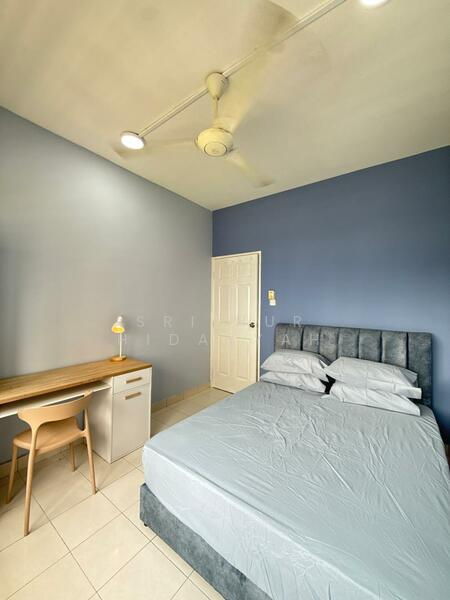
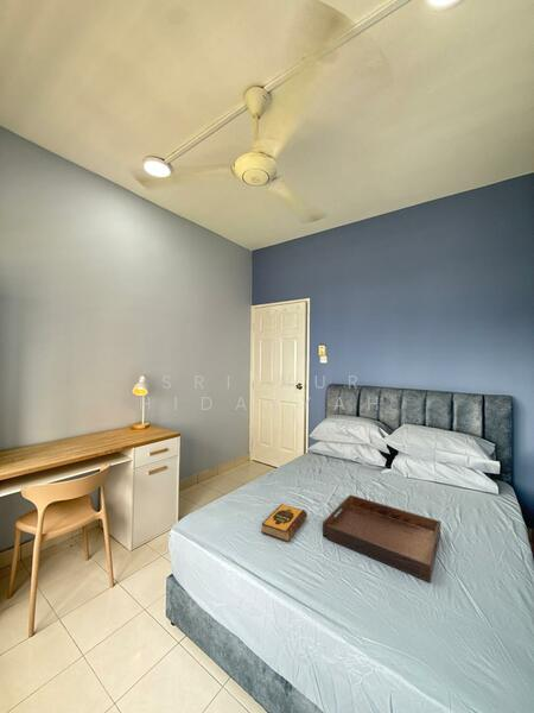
+ hardback book (285, 520)
+ serving tray (381, 529)
